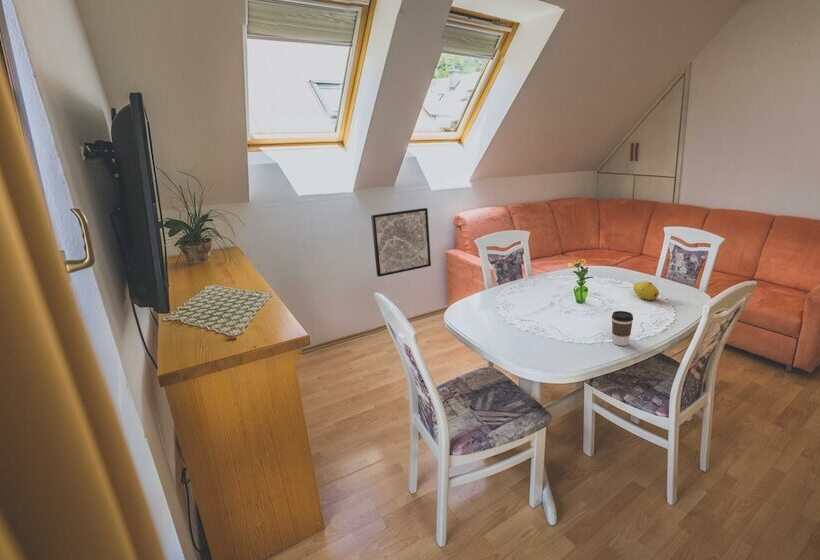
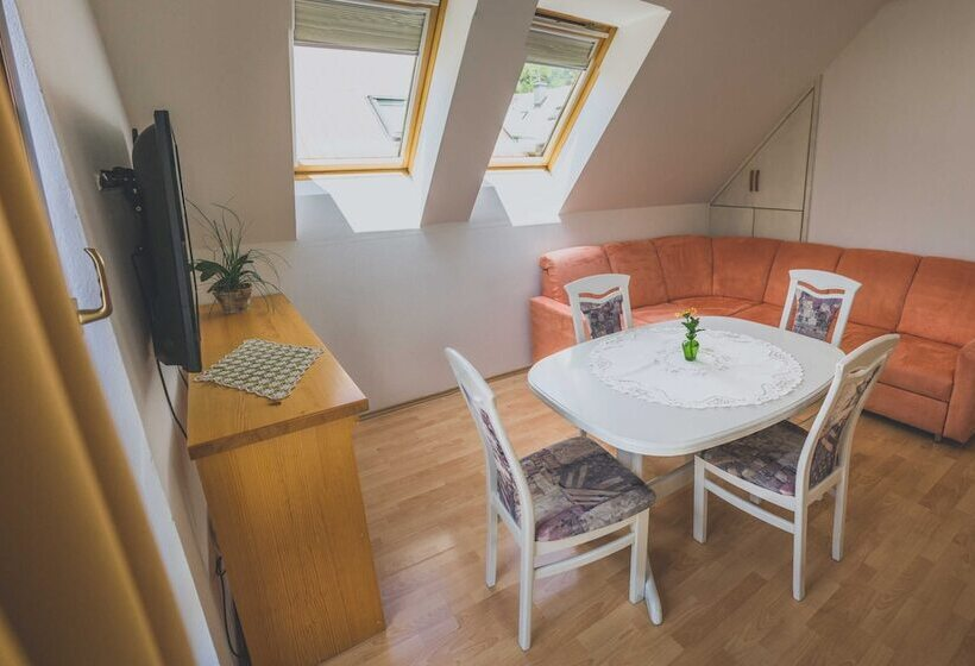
- fruit (645, 289)
- coffee cup (621, 328)
- wall art (402, 241)
